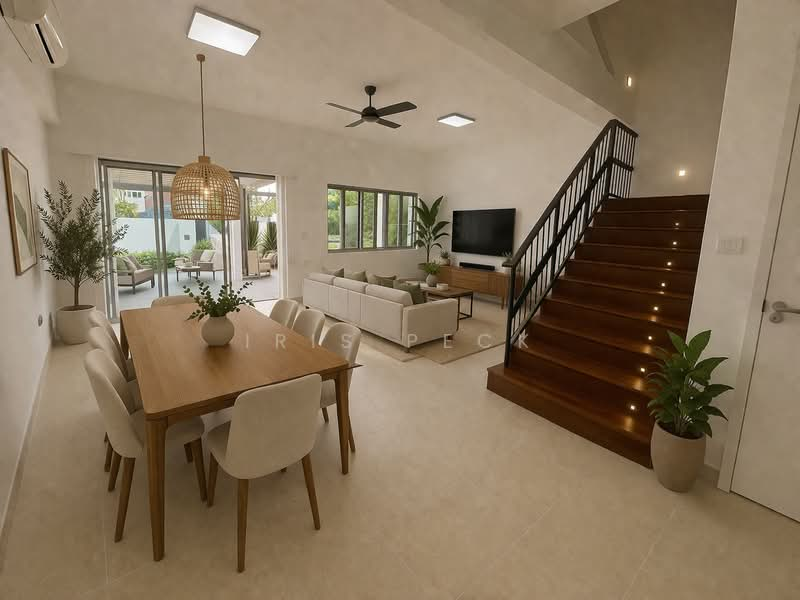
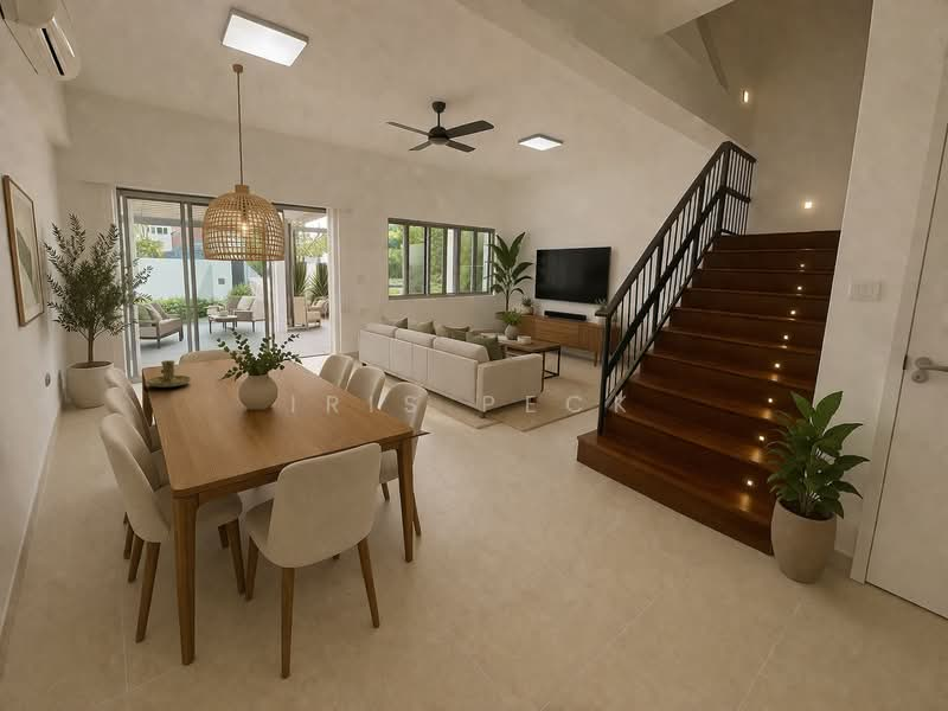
+ candle holder (168, 373)
